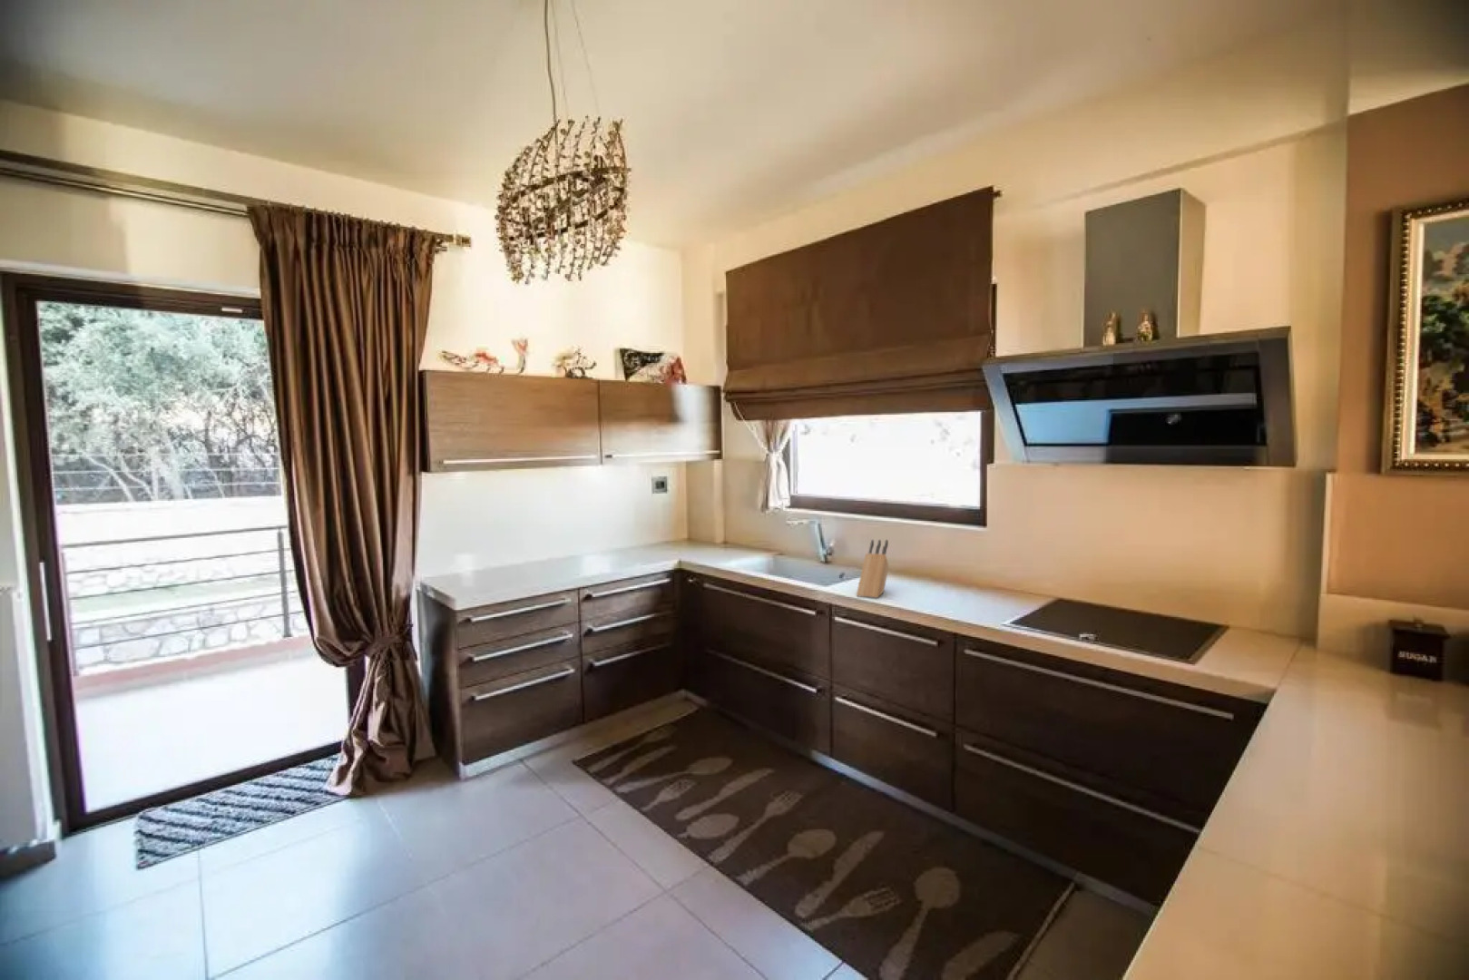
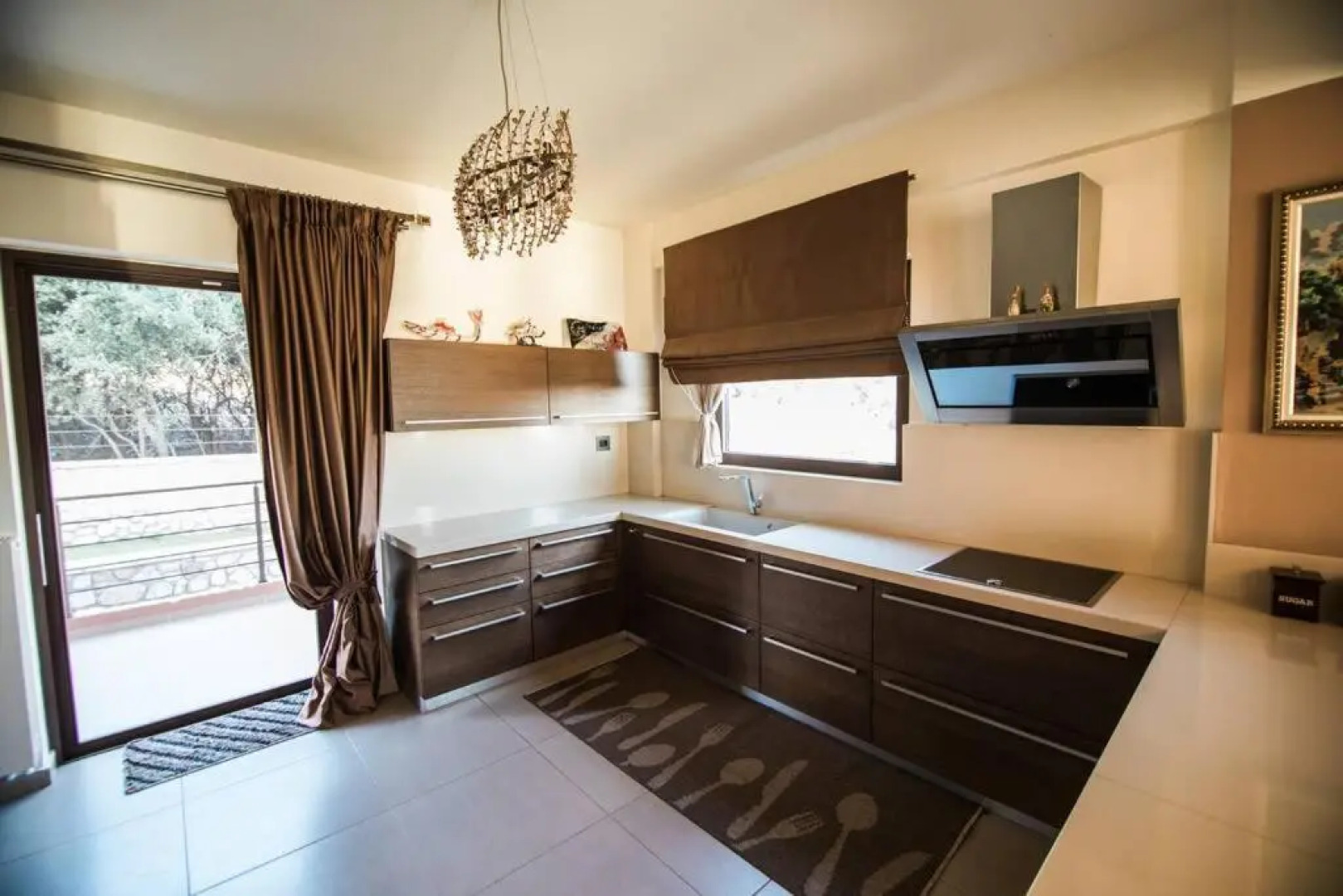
- knife block (874, 567)
